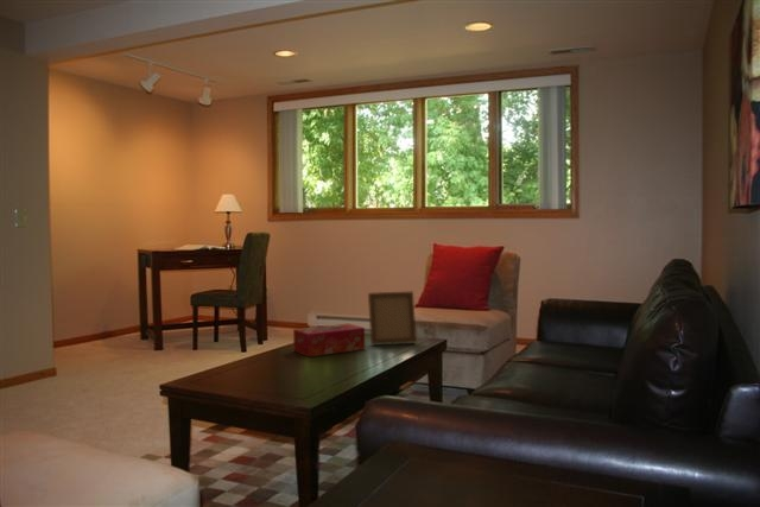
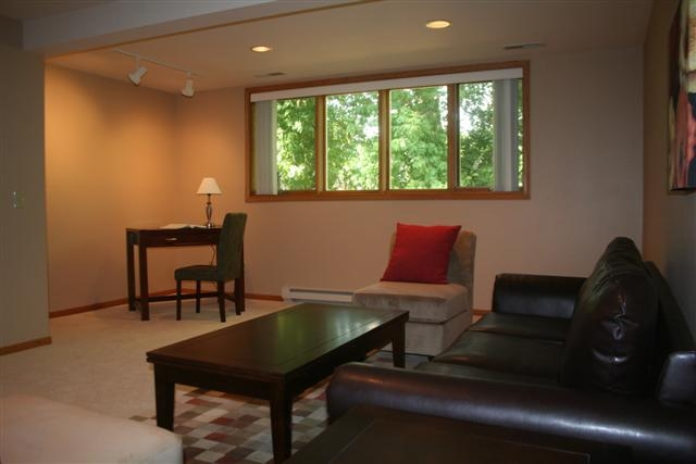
- photo frame (391, 317)
- tissue box (329, 338)
